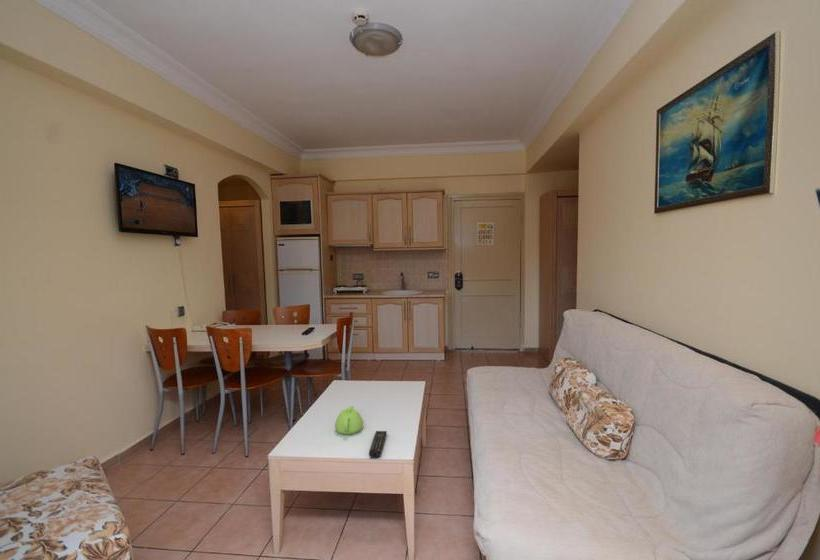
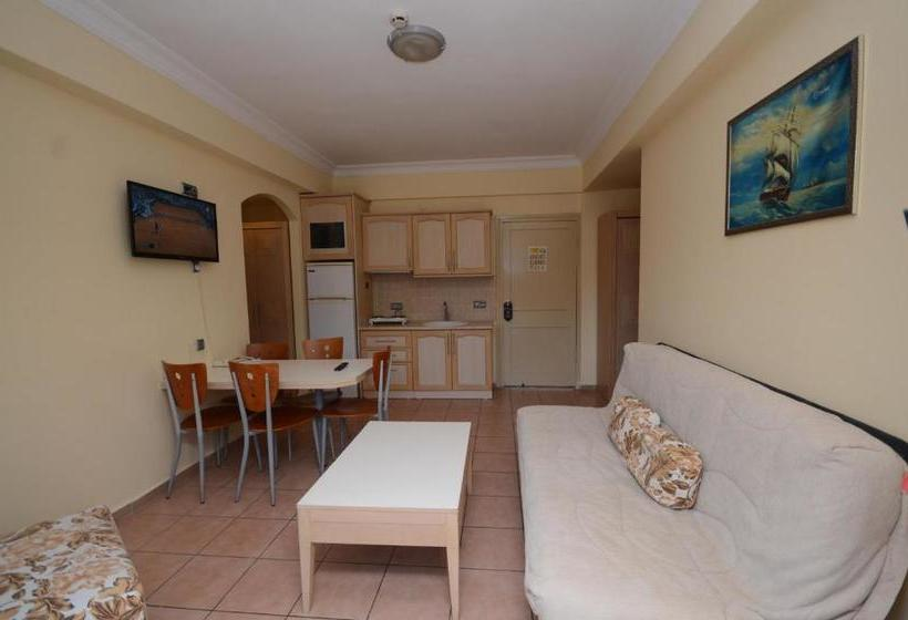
- remote control (378, 442)
- teapot (349, 418)
